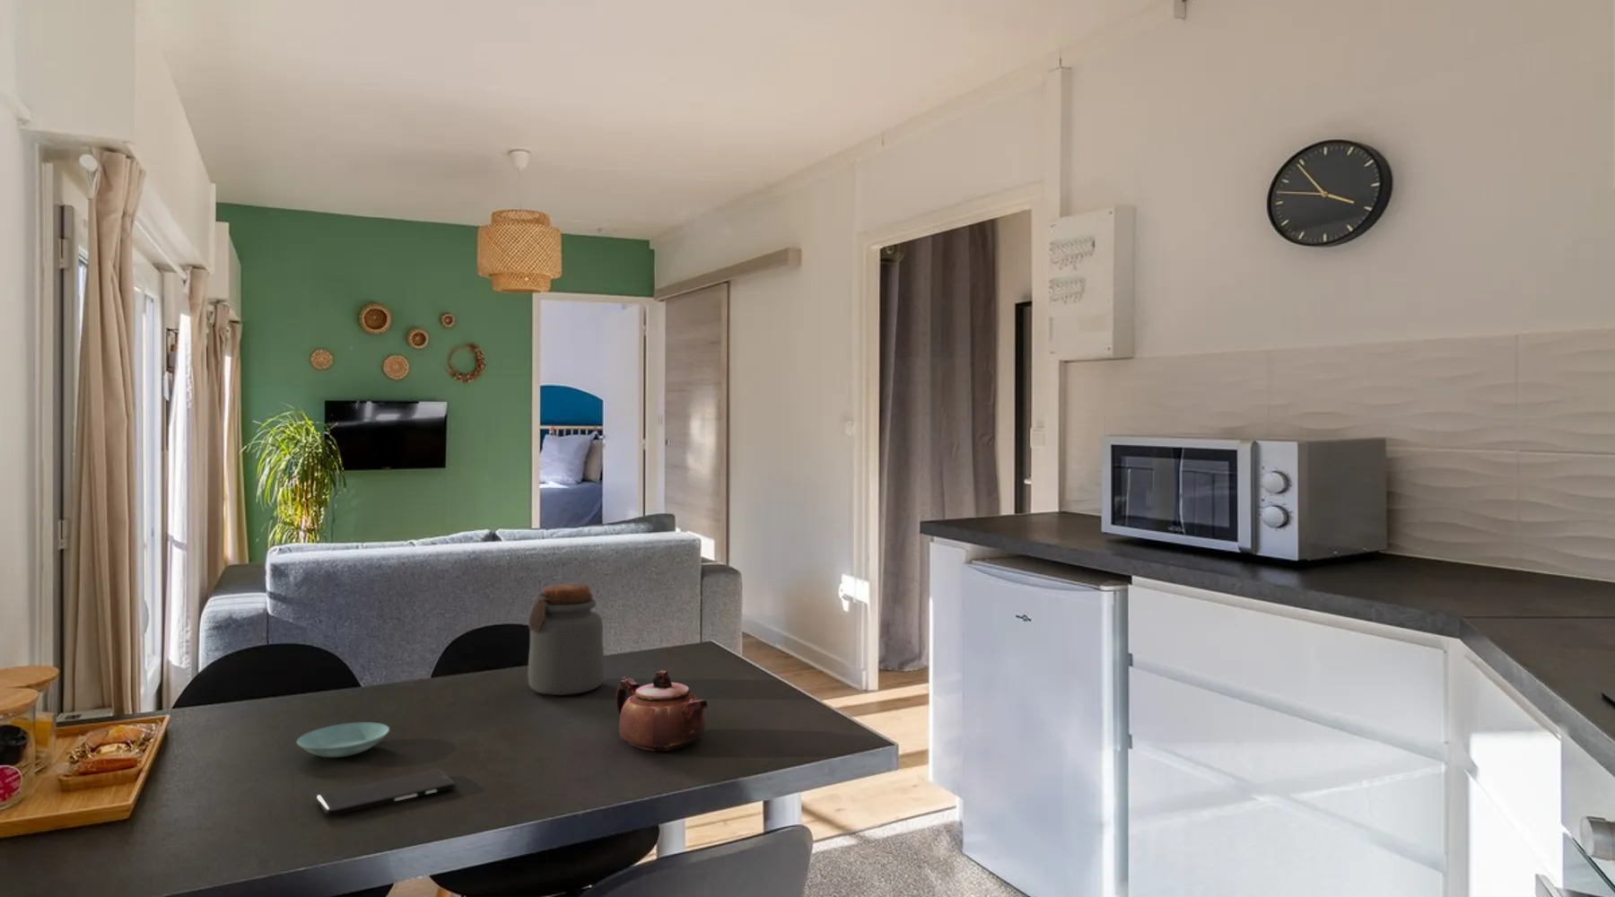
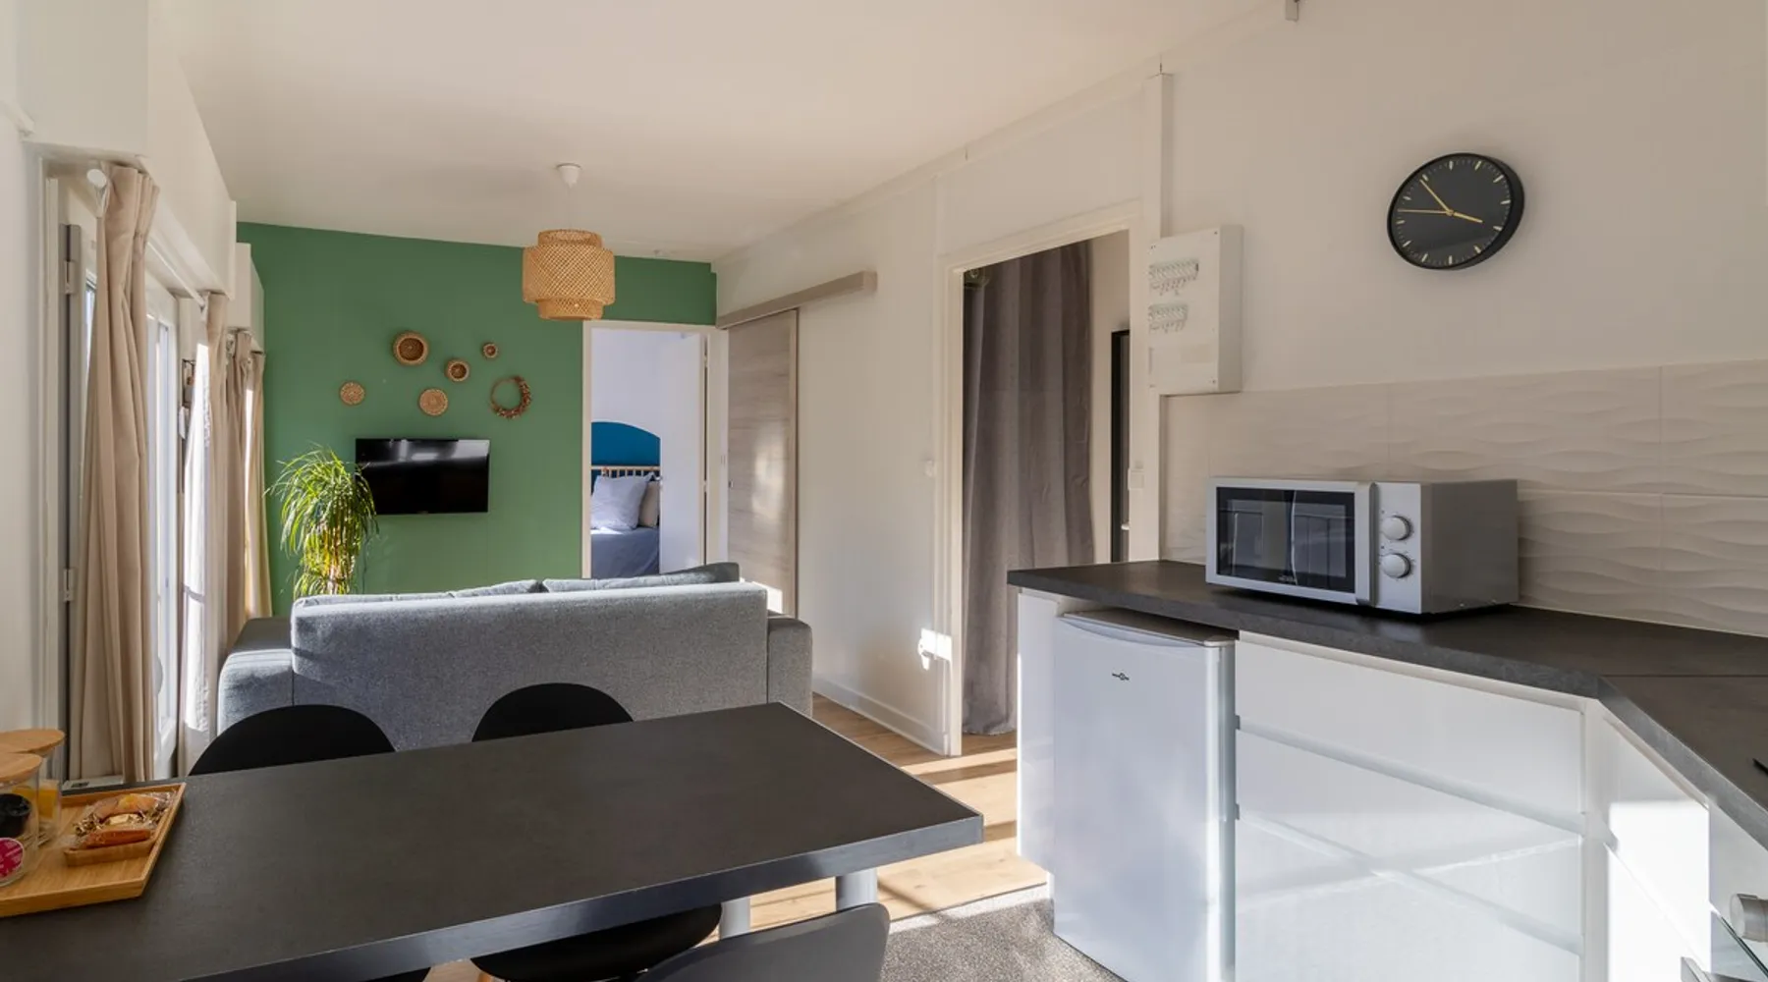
- teapot (661, 704)
- jar (567, 636)
- smartphone (387, 791)
- saucer (344, 742)
